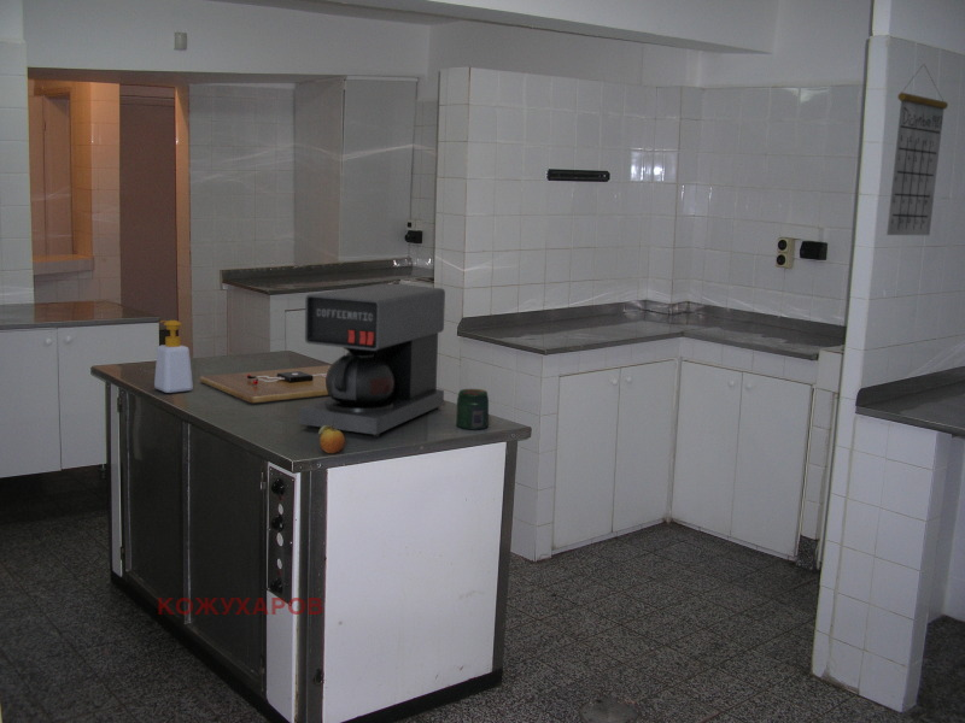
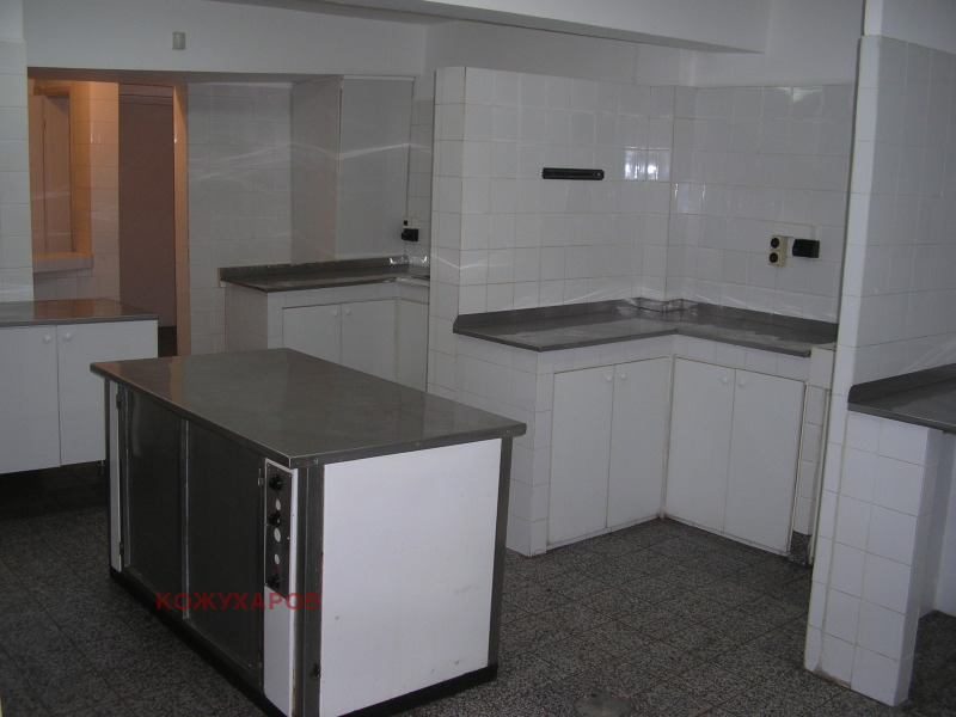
- calendar (917, 149)
- fruit (328, 434)
- cutting board (294, 378)
- jar (473, 408)
- coffee maker (376, 355)
- soap bottle (170, 354)
